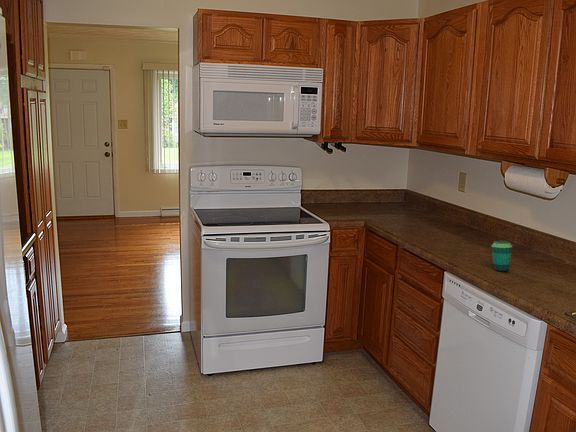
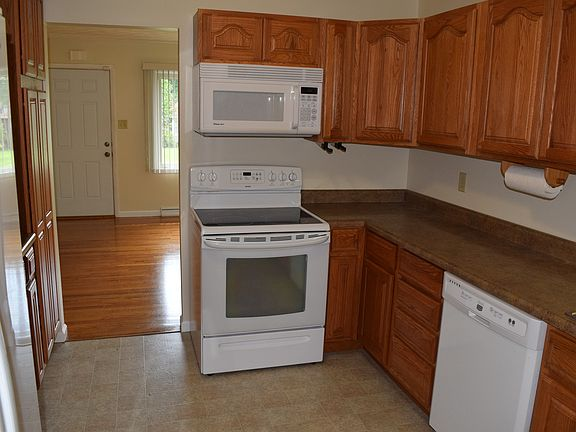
- cup (500, 255)
